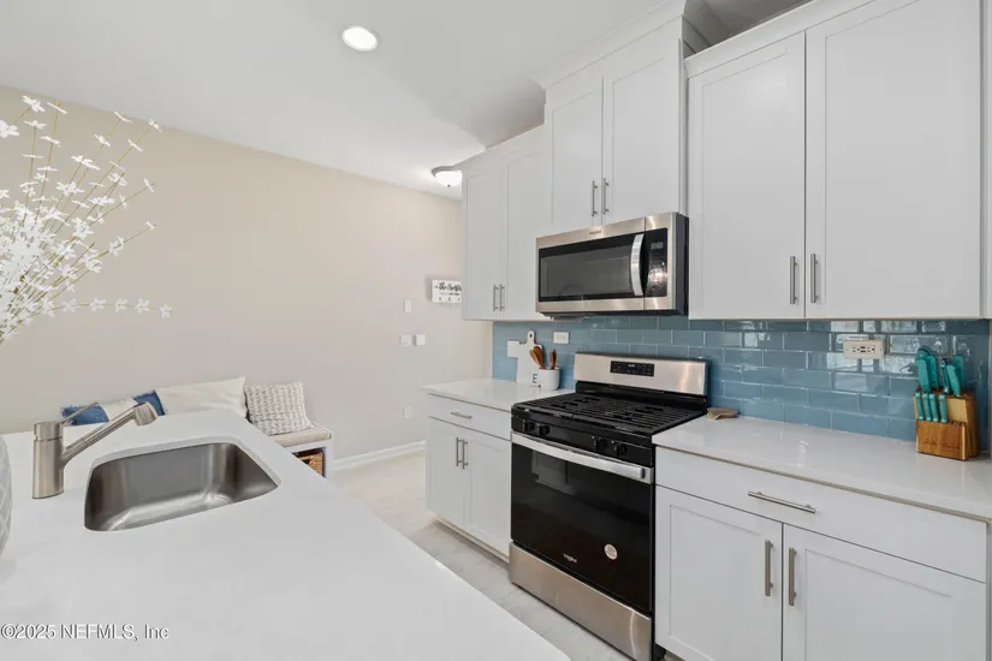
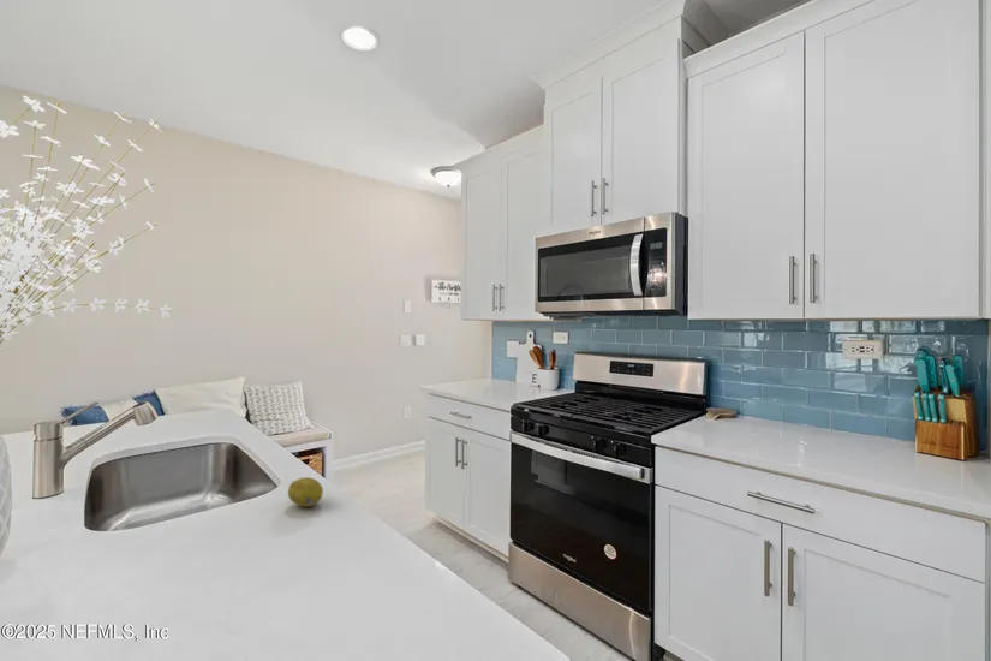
+ fruit (306, 492)
